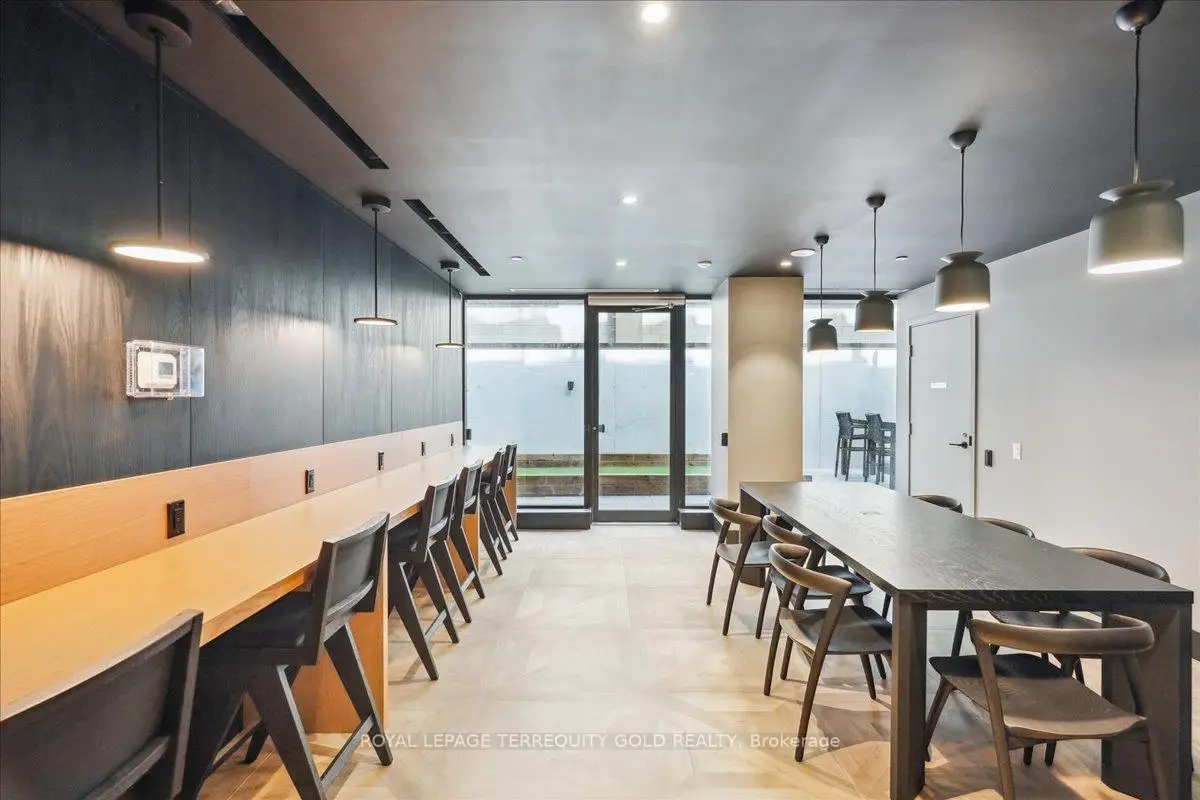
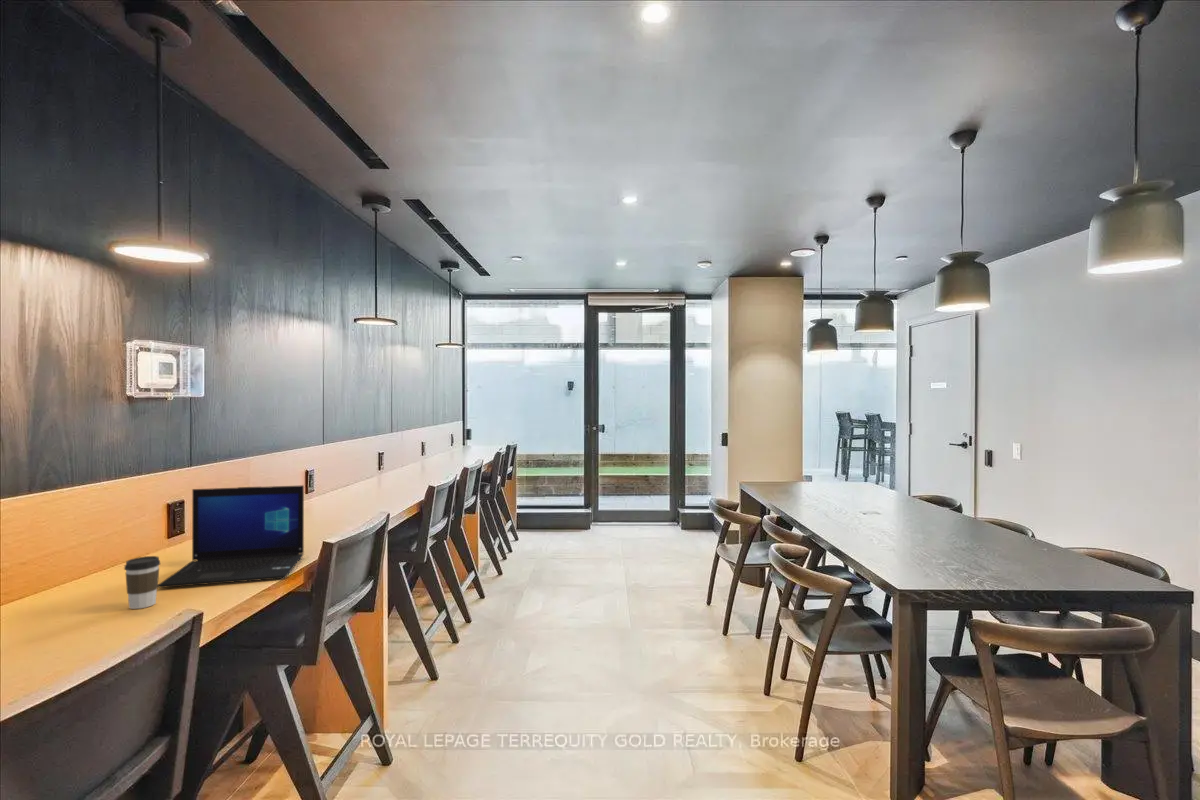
+ laptop (237, 532)
+ coffee cup (142, 582)
